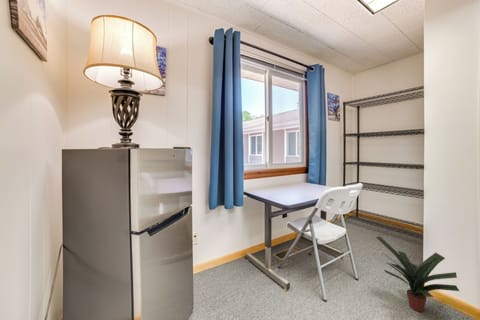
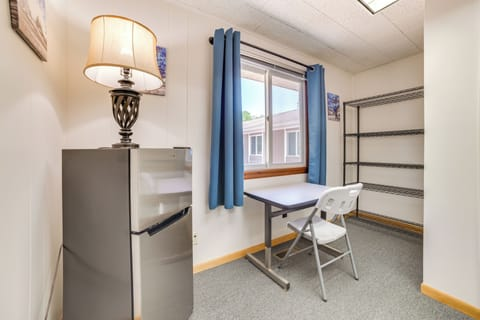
- potted plant (412, 275)
